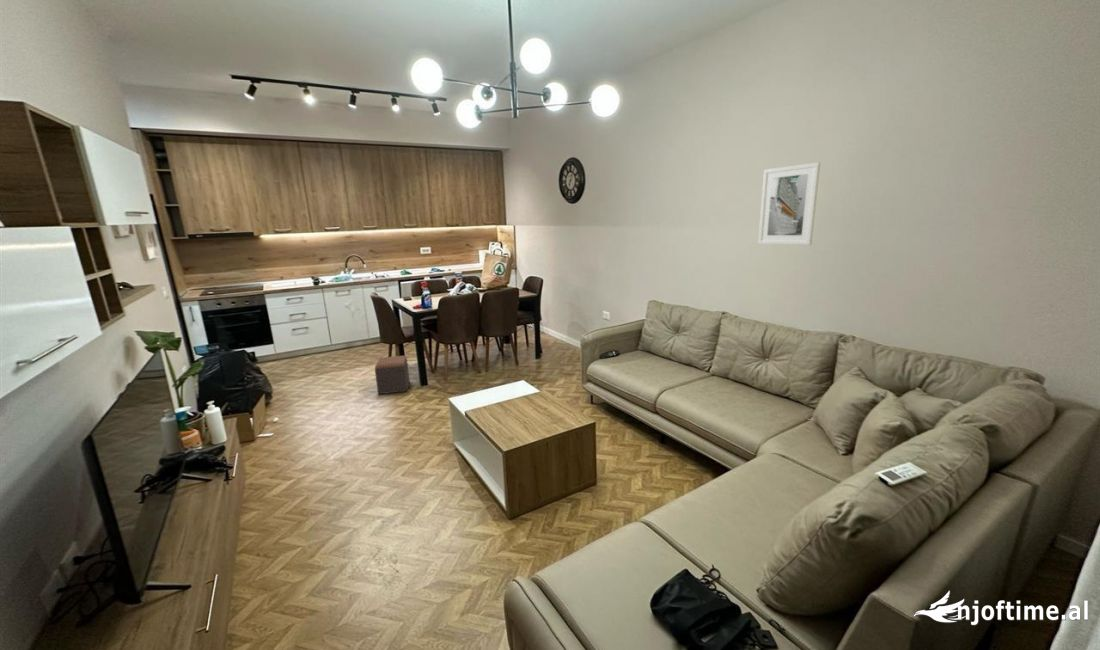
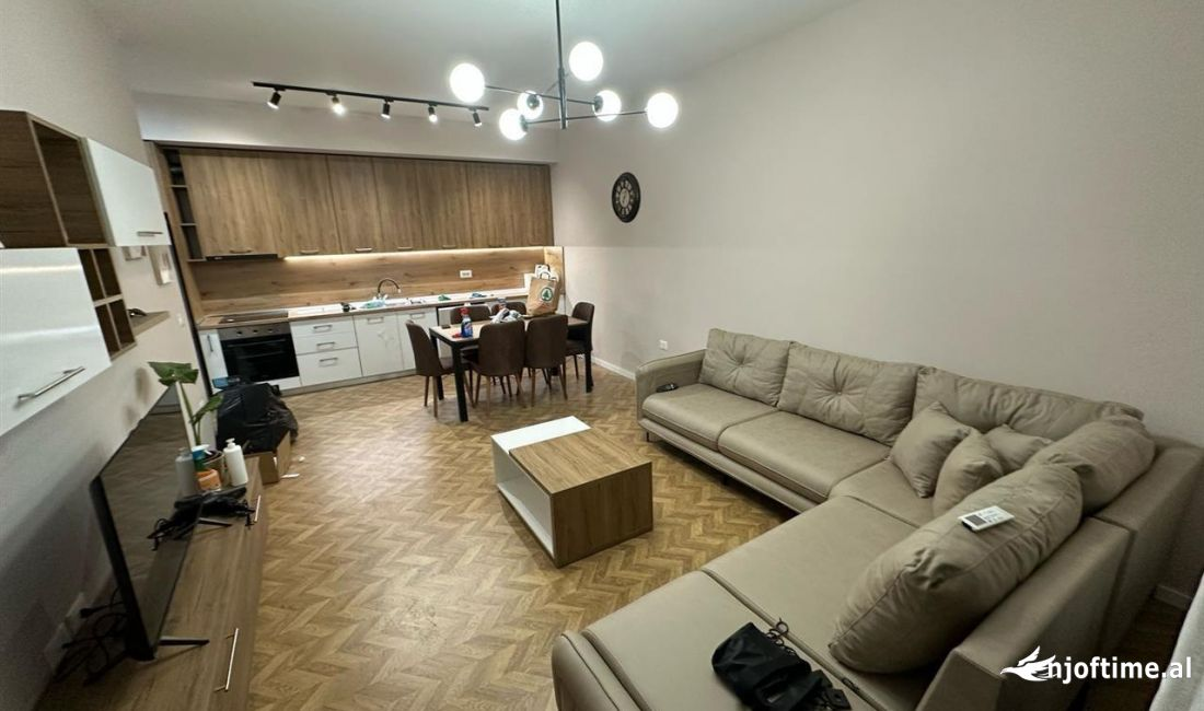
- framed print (787, 206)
- footstool (392, 373)
